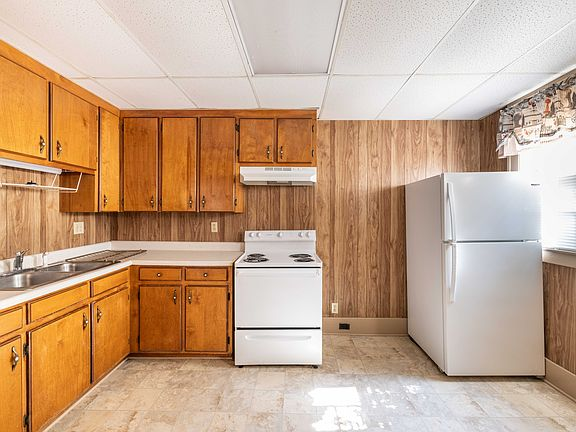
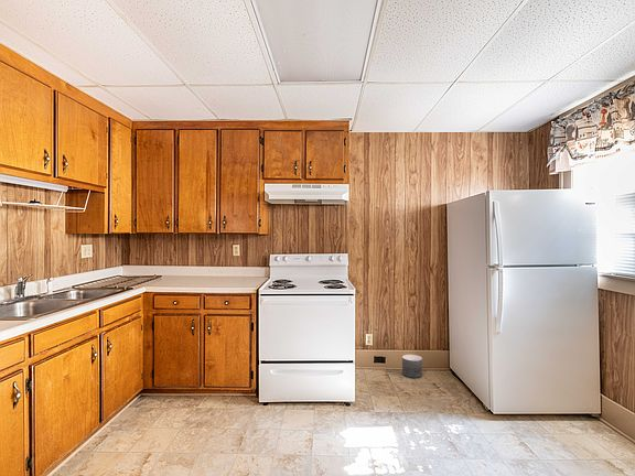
+ planter (411, 366)
